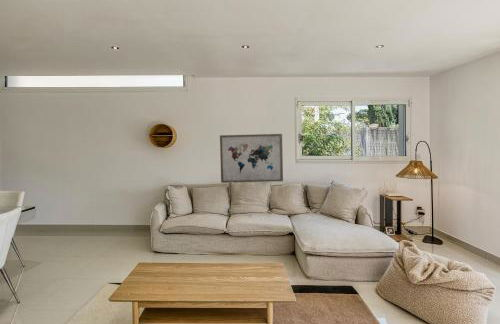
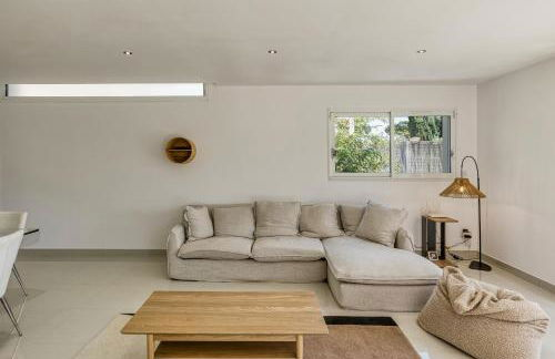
- wall art (251, 158)
